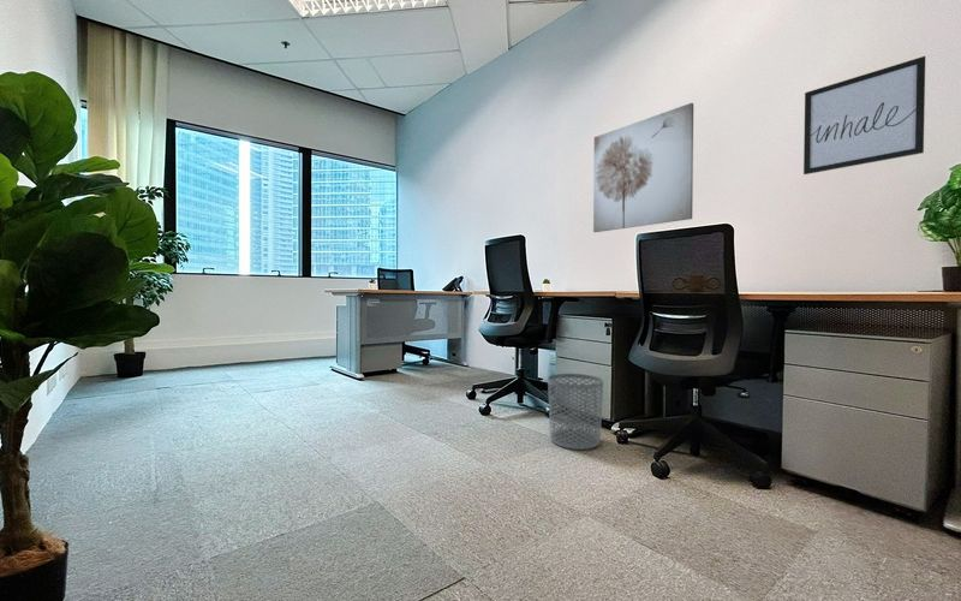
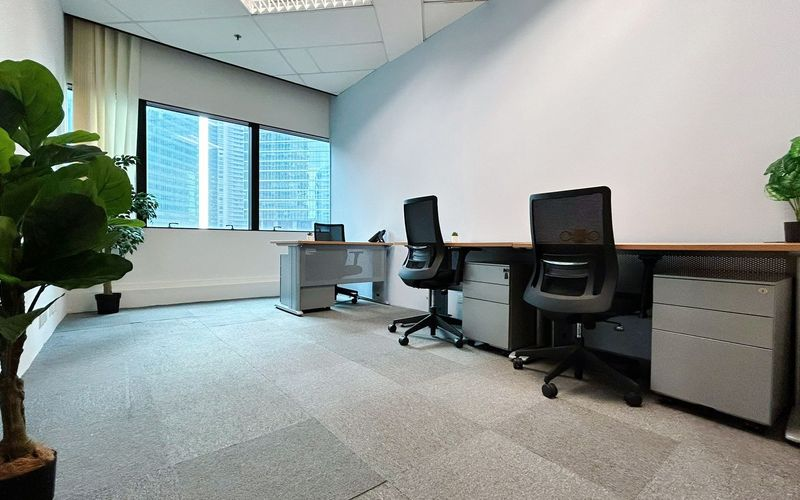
- wall art (859, 120)
- waste bin (574, 409)
- wall art (638, 173)
